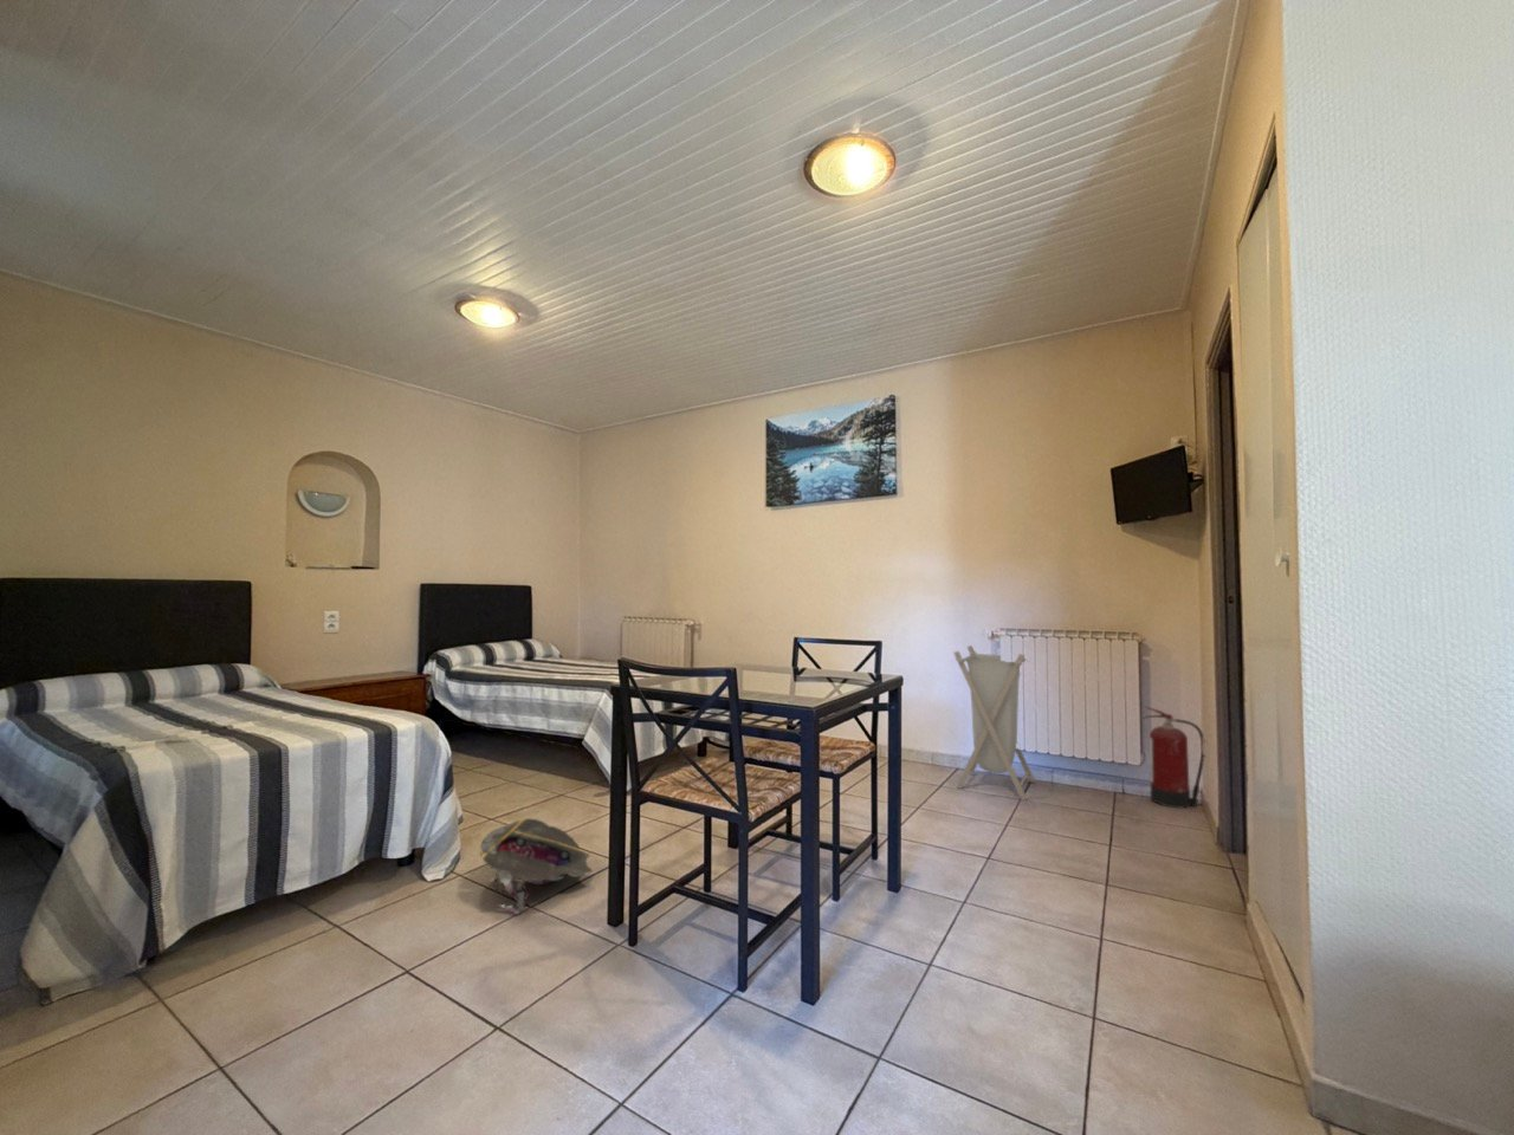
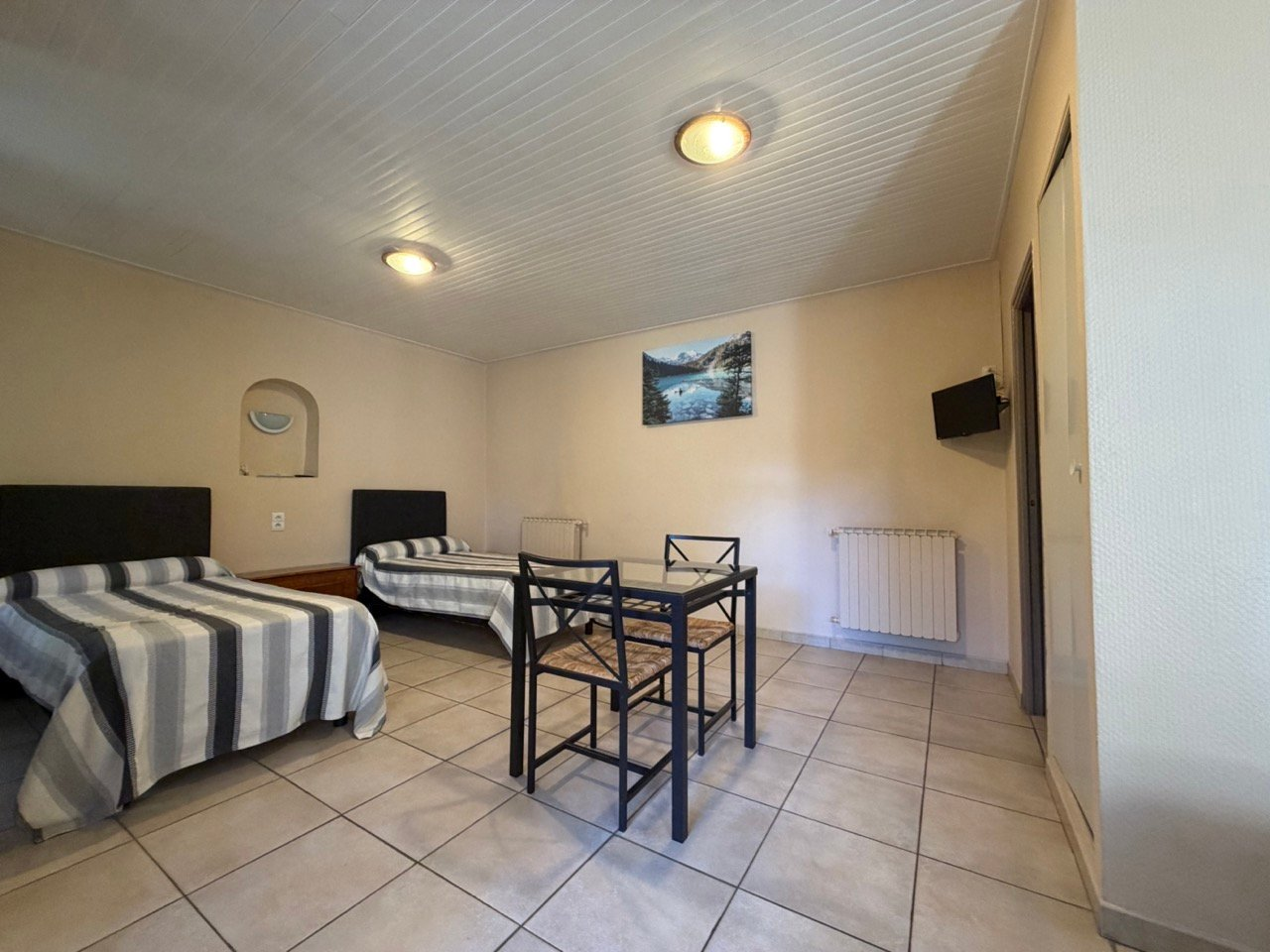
- laundry hamper (994, 717)
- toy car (536, 861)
- fire extinguisher (1173, 756)
